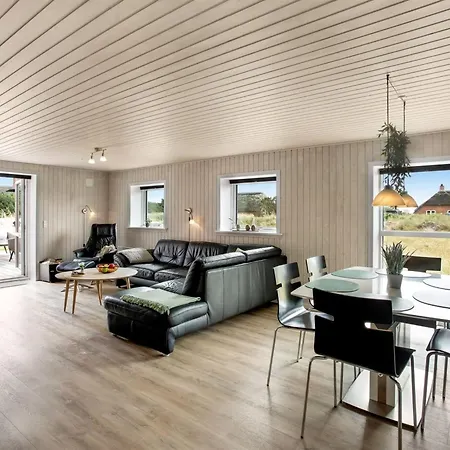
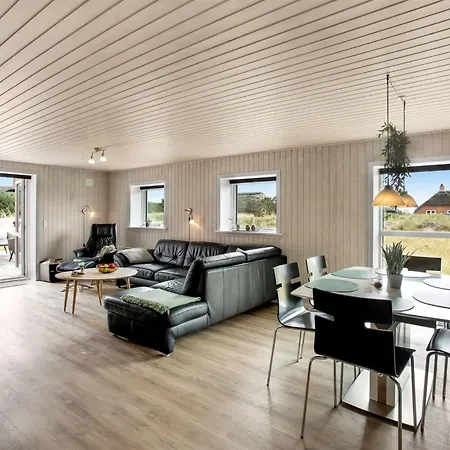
+ teapot (372, 279)
